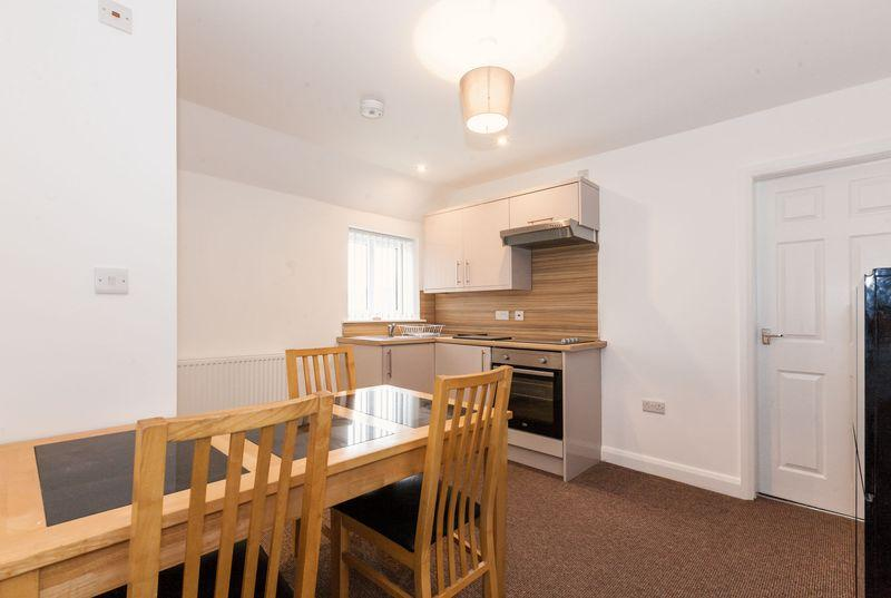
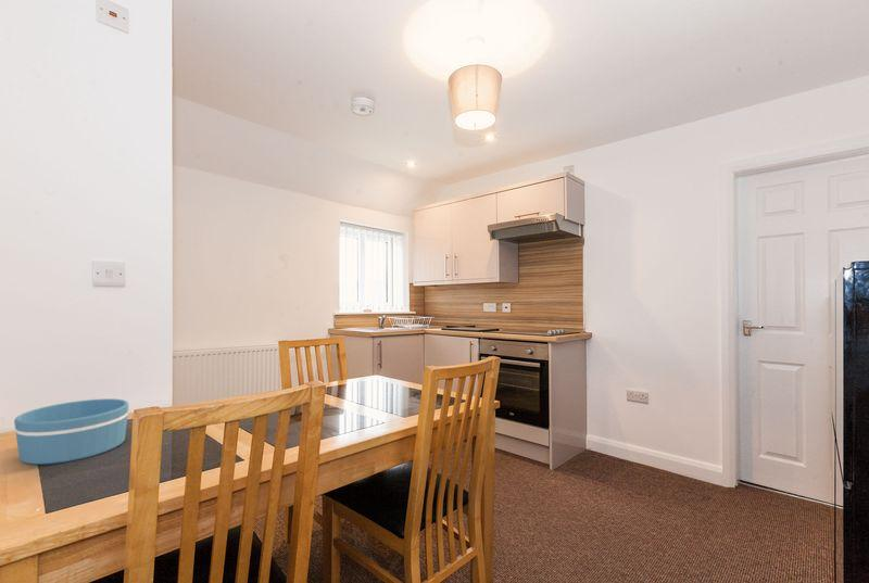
+ bowl (75, 429)
